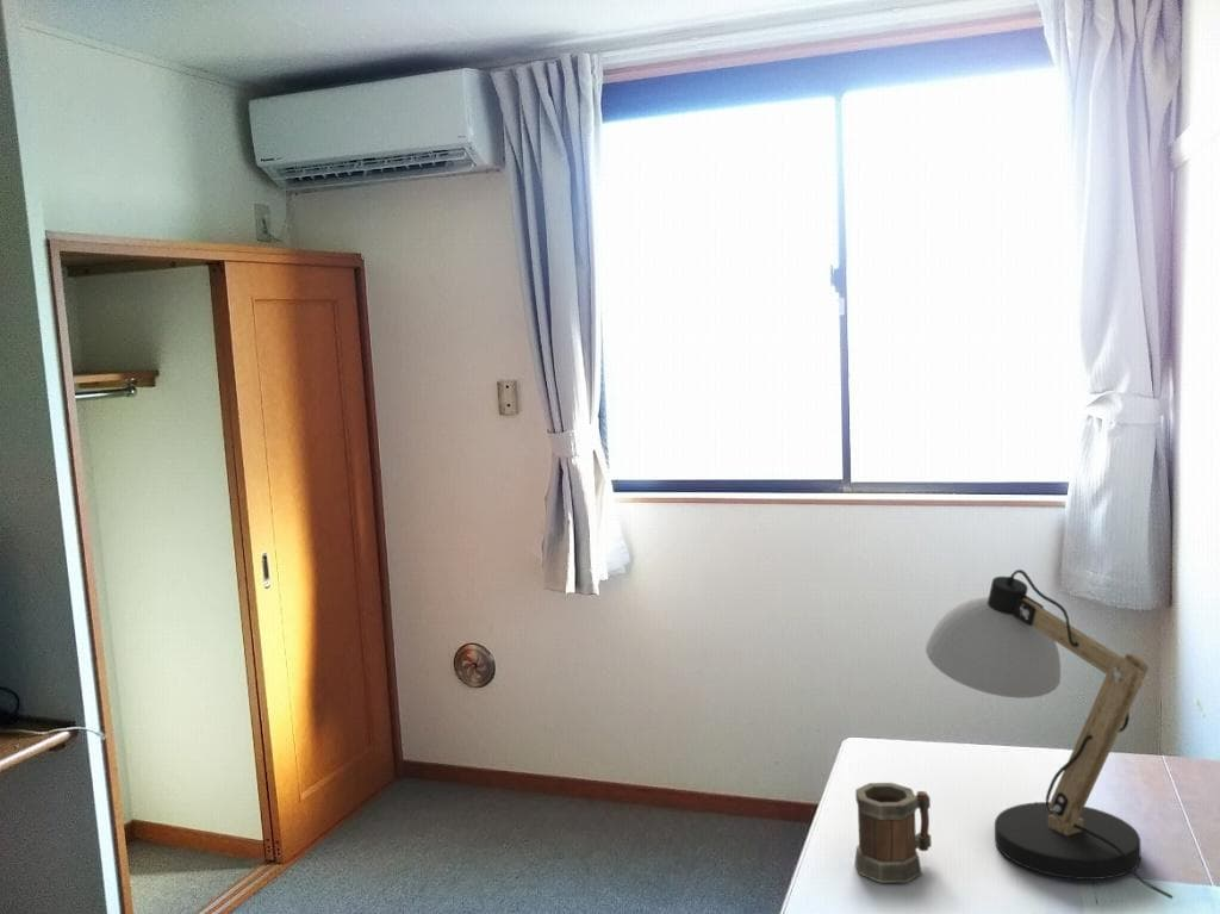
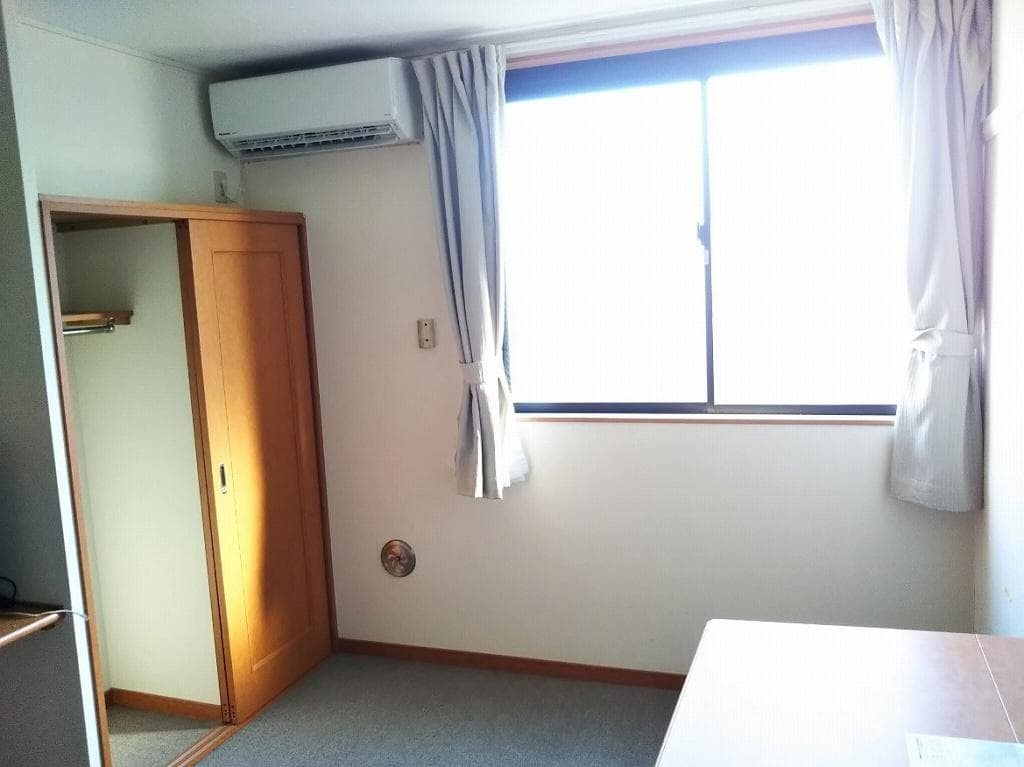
- mug (894, 828)
- desk lamp (1042, 695)
